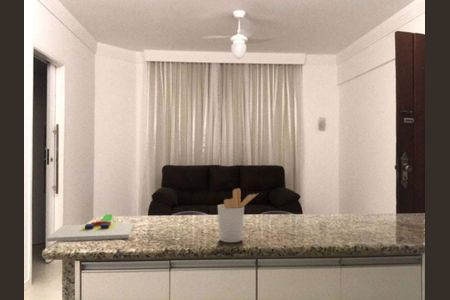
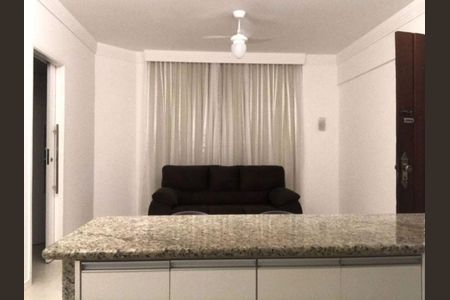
- utensil holder (237, 215)
- chopping board (99, 223)
